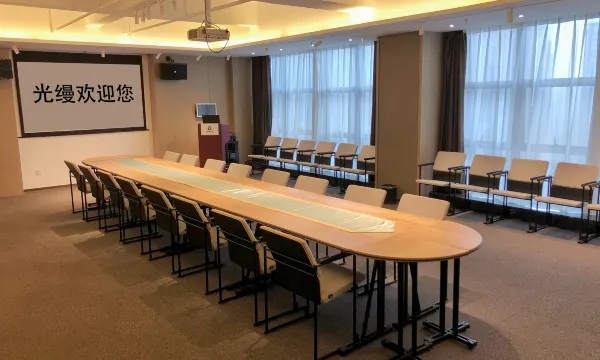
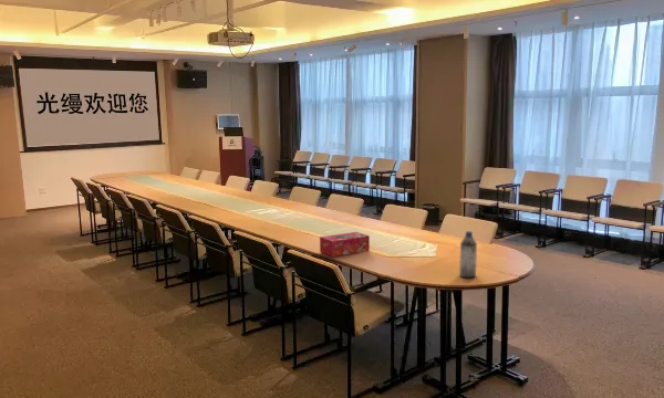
+ water bottle (468, 253)
+ tissue box (344, 243)
